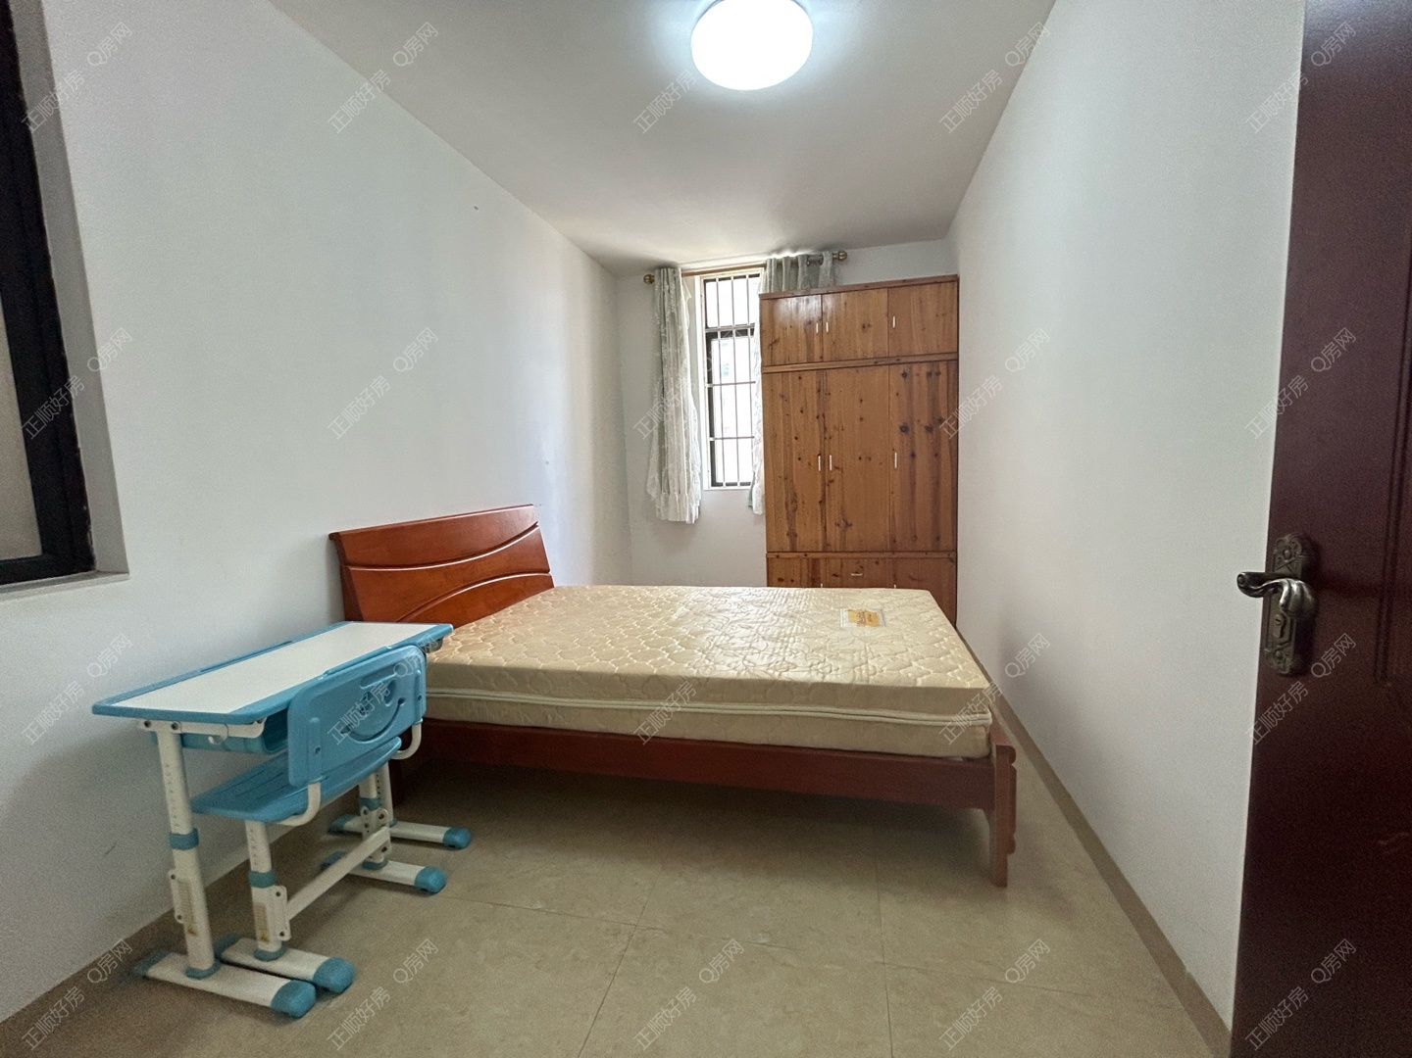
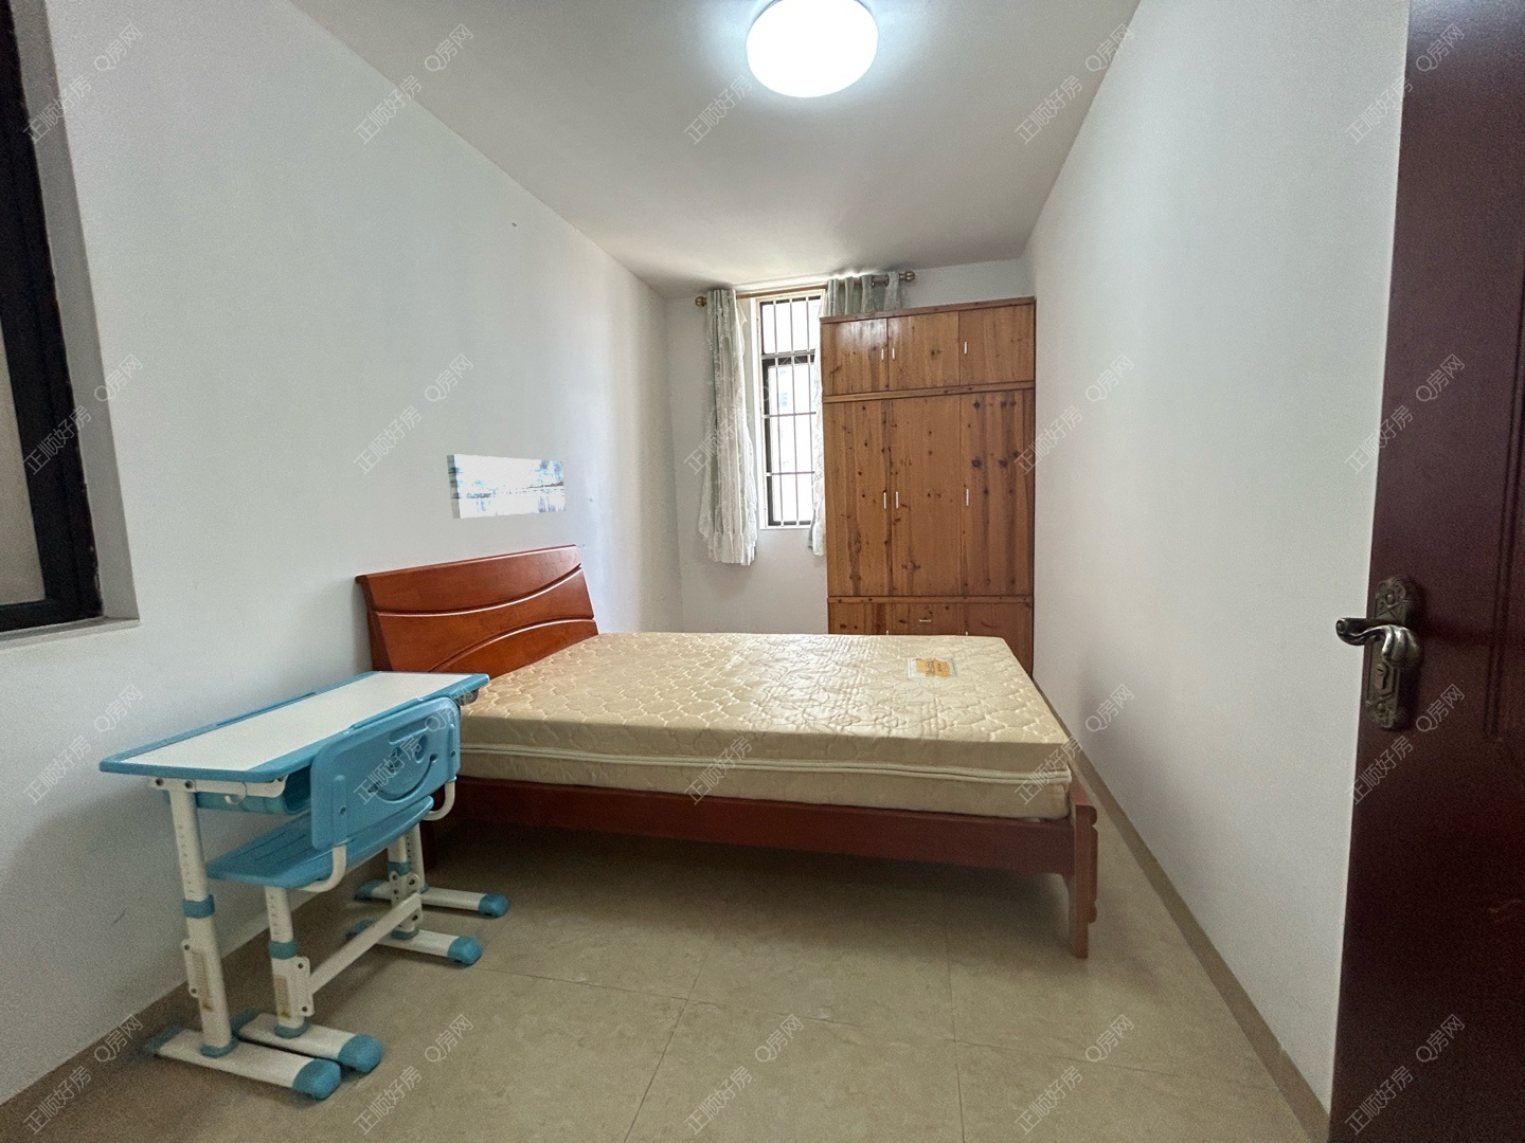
+ wall art (514, 486)
